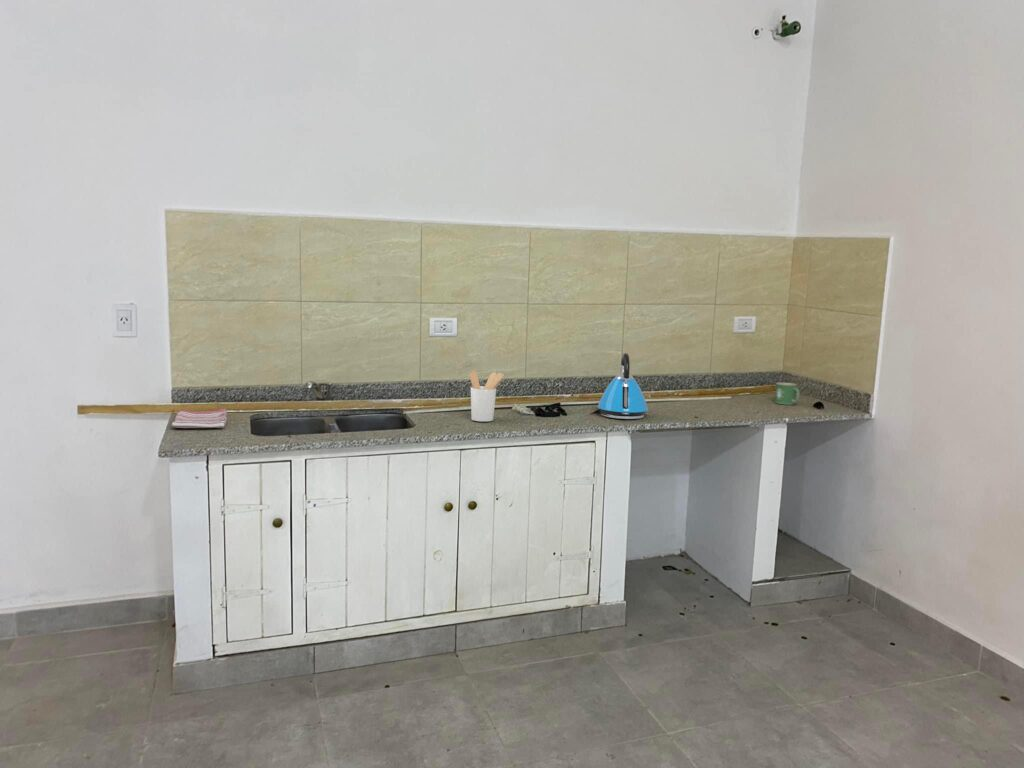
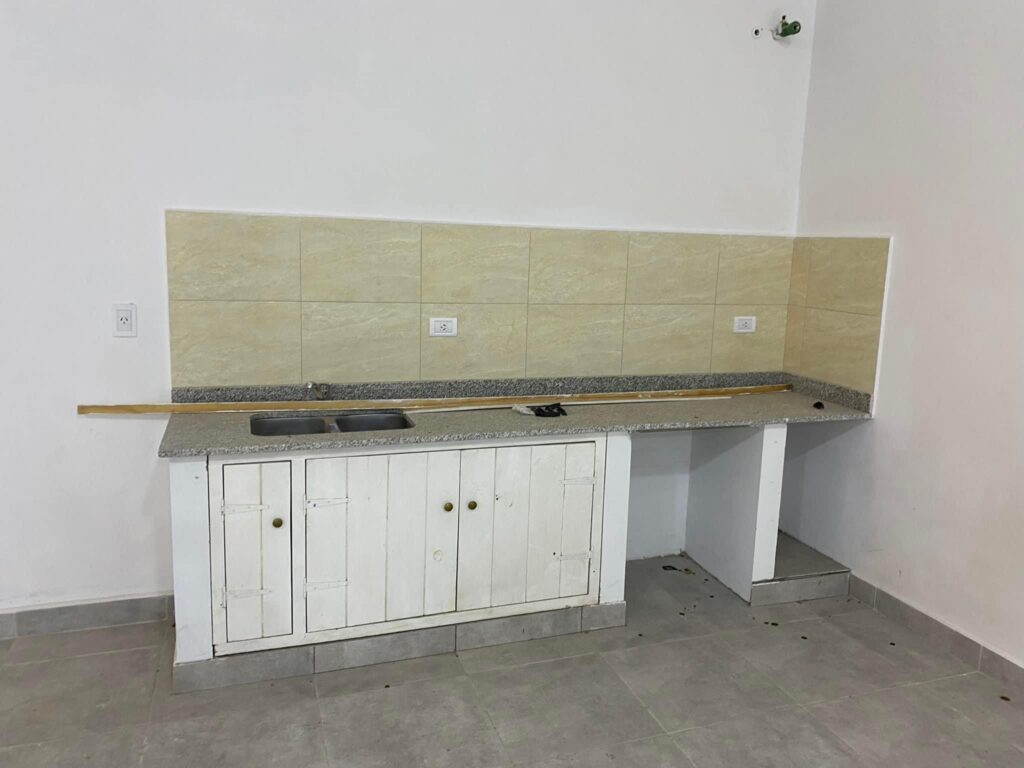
- mug (788, 393)
- dish towel (200, 418)
- utensil holder (487, 395)
- kettle (624, 384)
